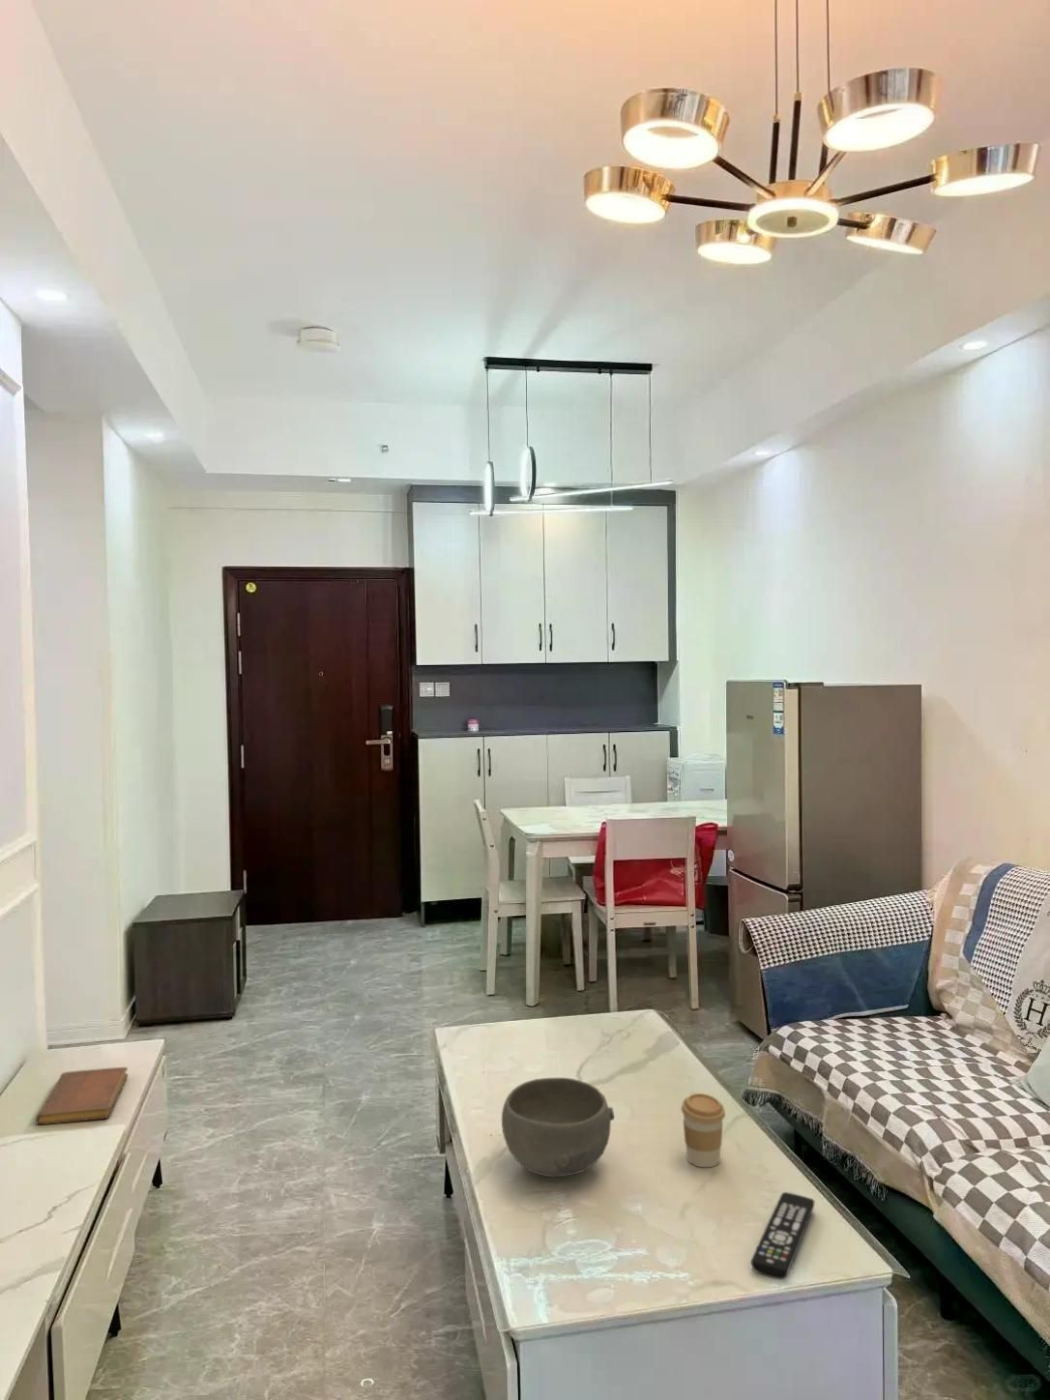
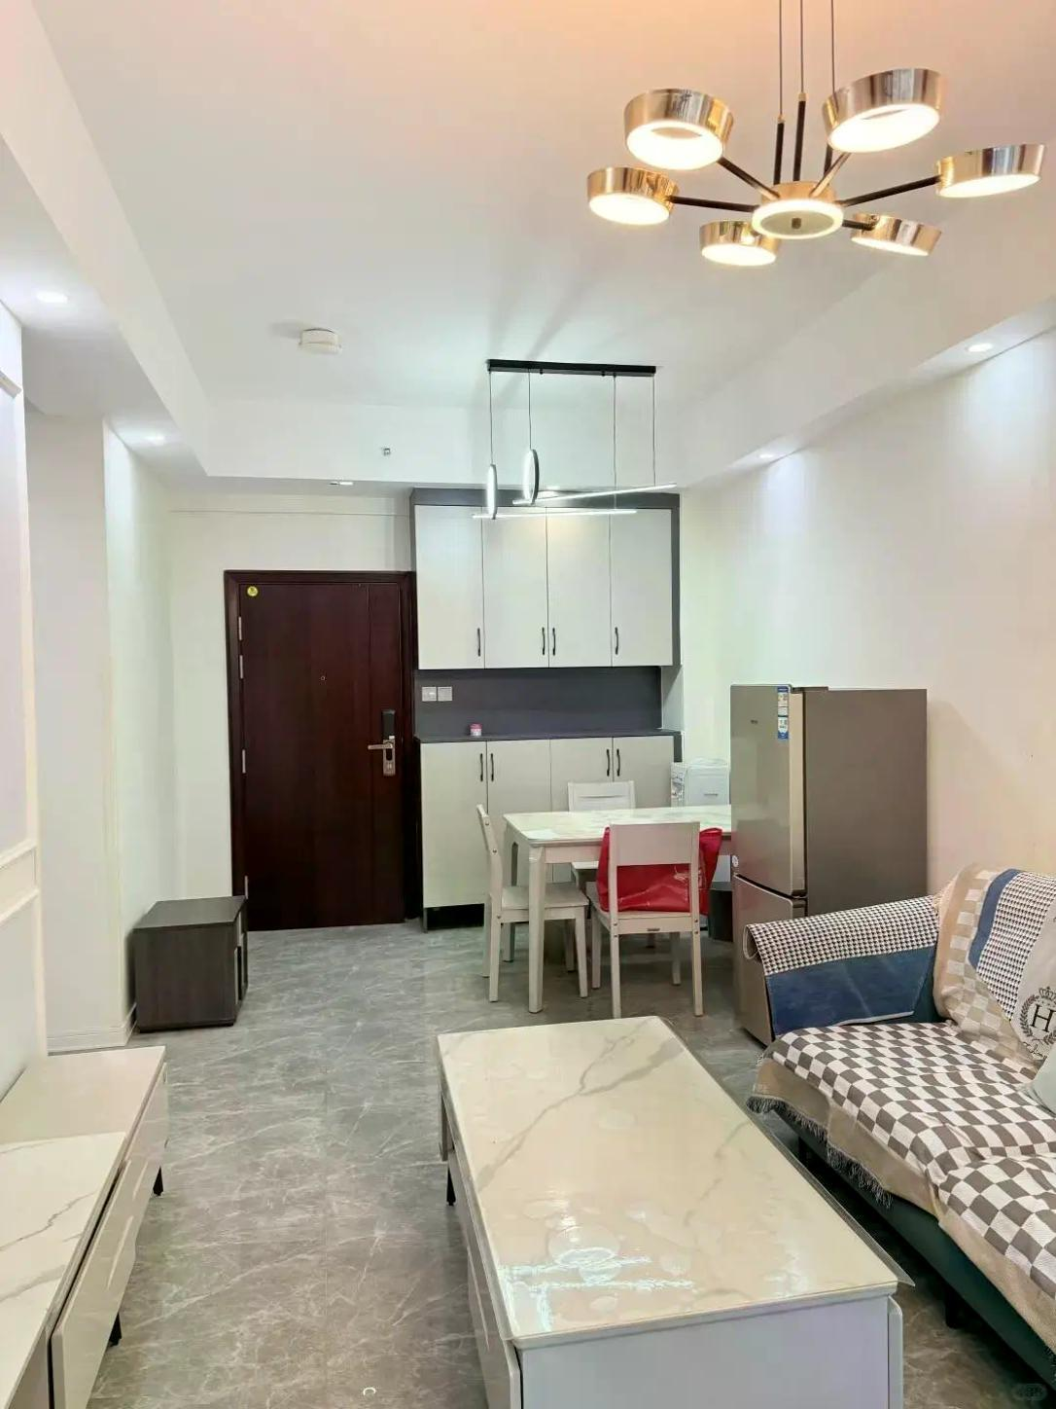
- remote control (784, 1232)
- bowl (558, 1132)
- coffee cup (703, 1129)
- notebook (84, 1094)
